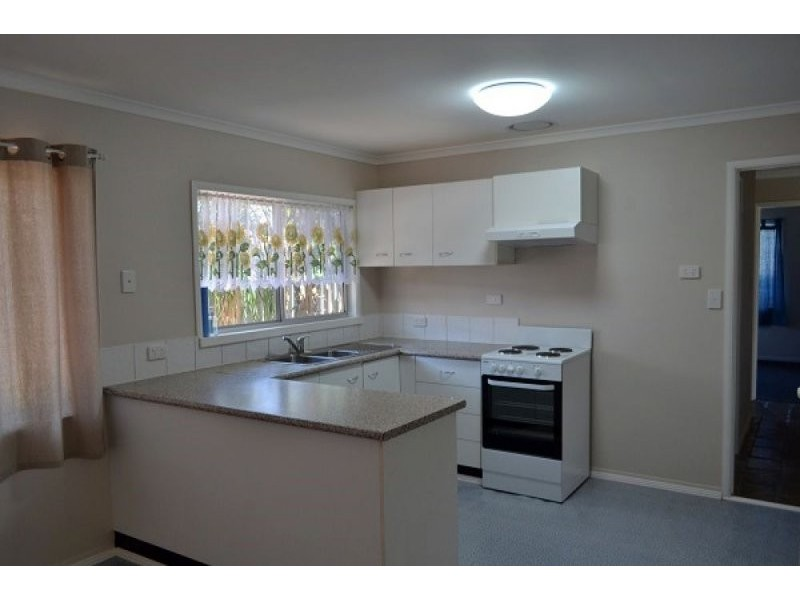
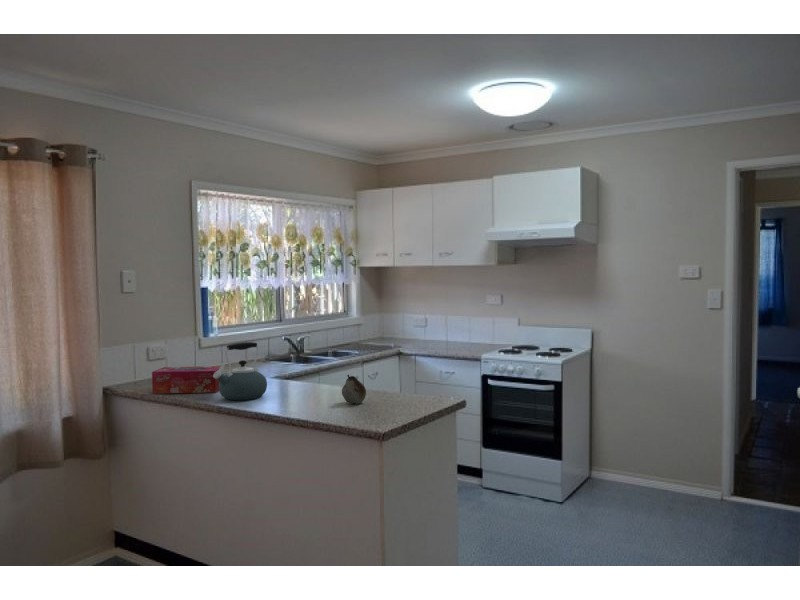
+ tissue box (189, 379)
+ fruit (354, 388)
+ kettle (238, 370)
